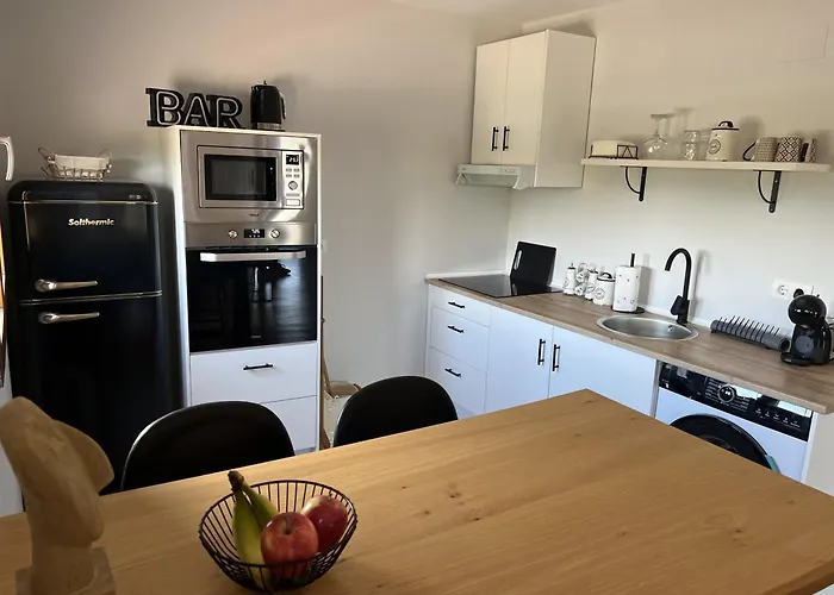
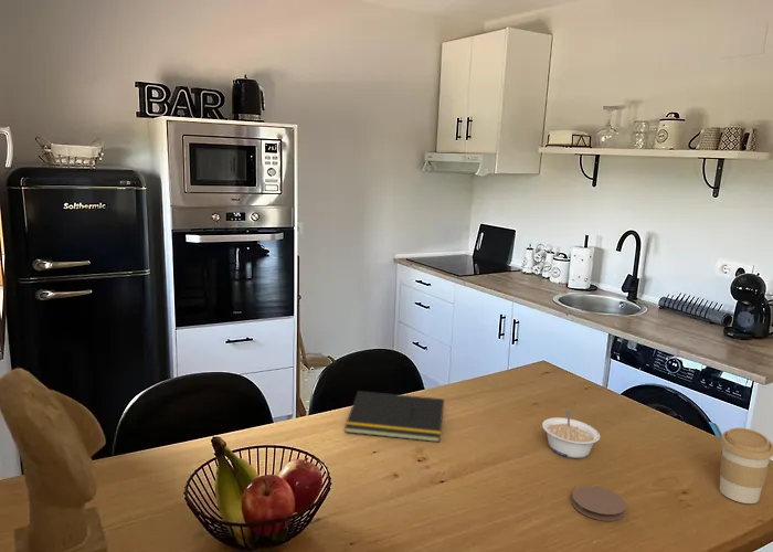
+ coaster (597, 502)
+ coffee cup (743, 465)
+ legume (568, 436)
+ notepad (395, 414)
